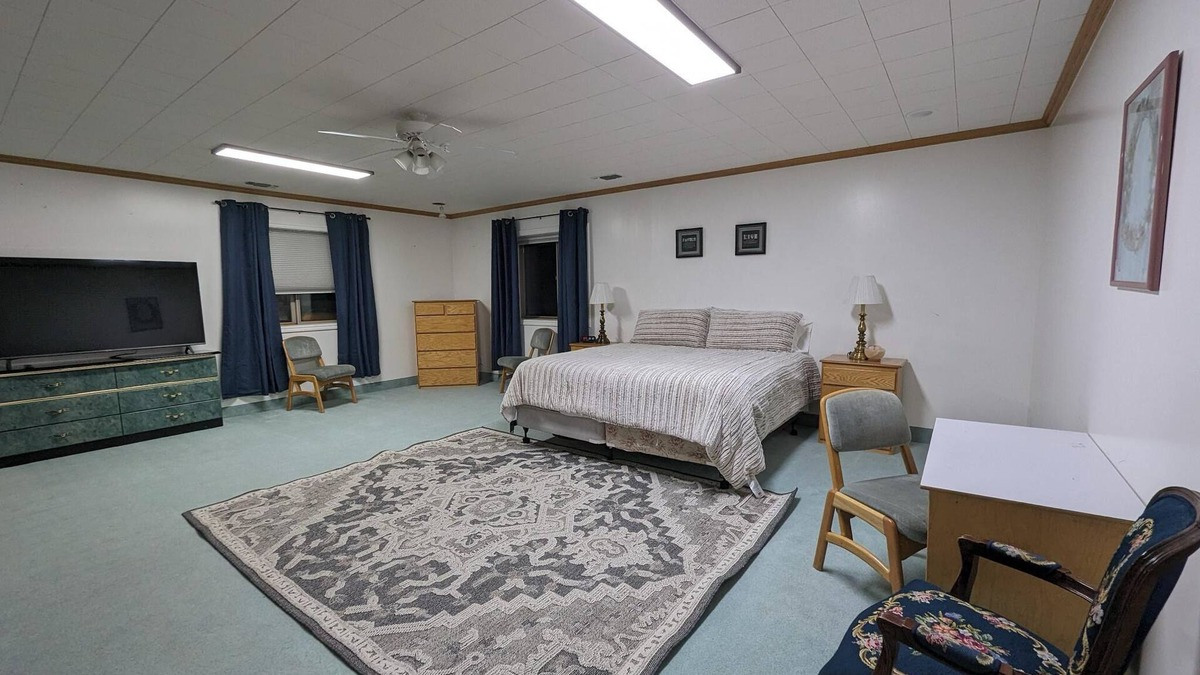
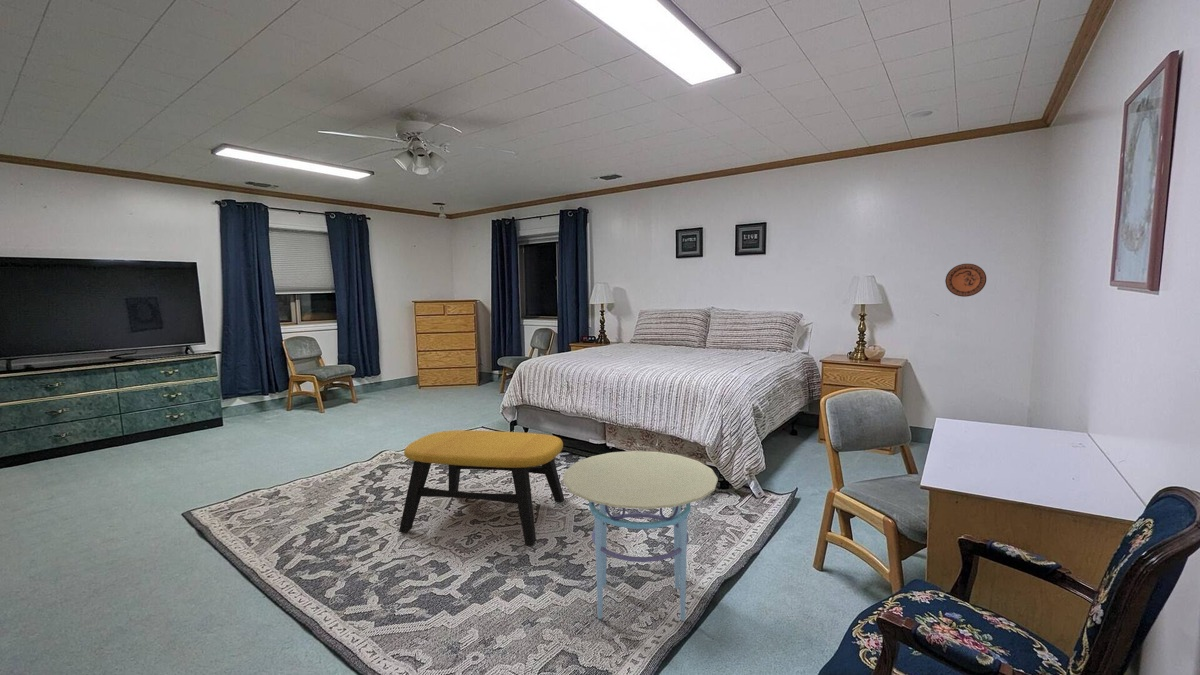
+ side table (639, 528)
+ bench (486, 469)
+ decorative plate (965, 280)
